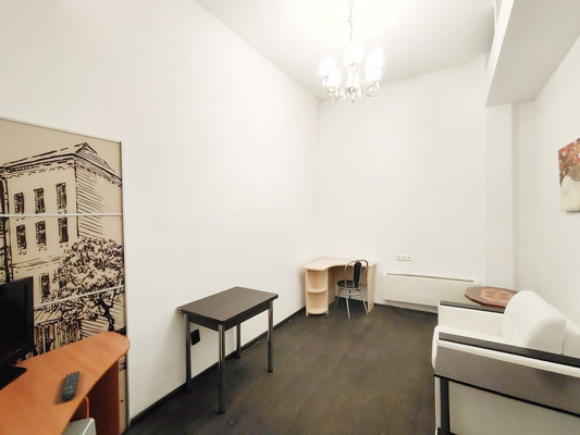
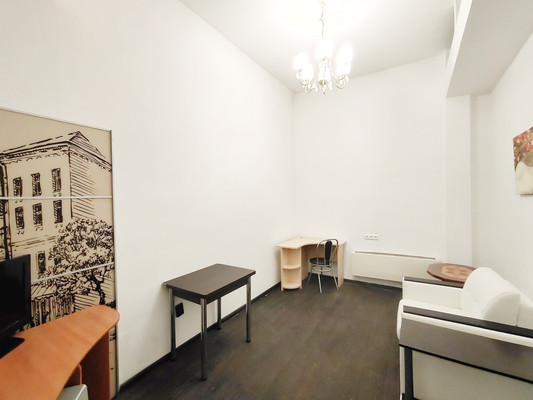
- remote control (71, 384)
